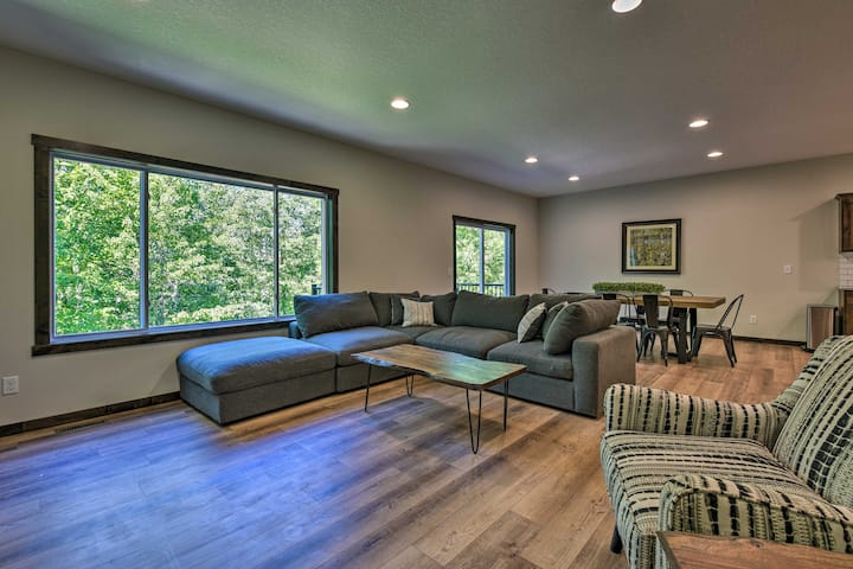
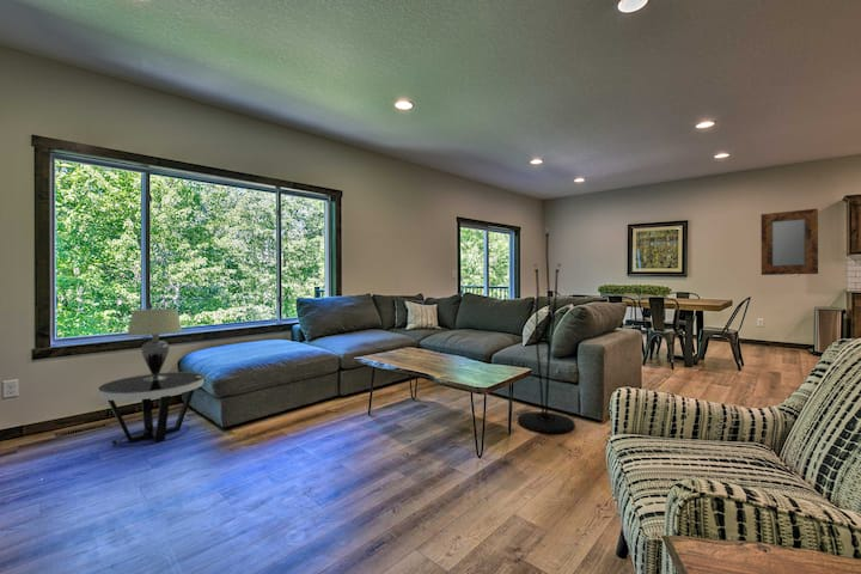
+ side table (151, 407)
+ home mirror (788, 243)
+ floor lamp (548, 324)
+ lampshade (155, 343)
